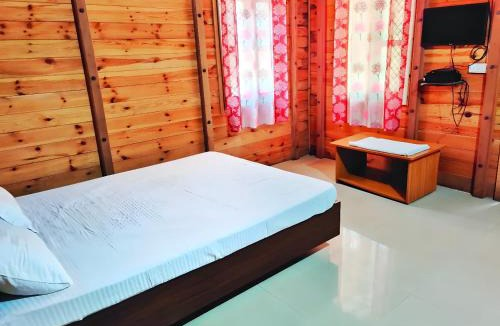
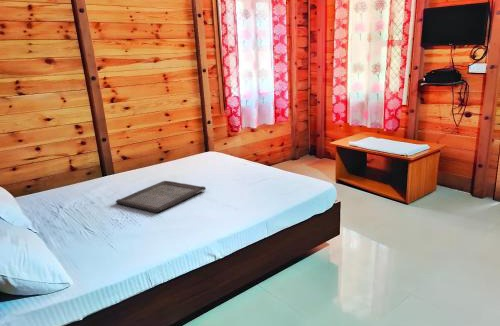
+ serving tray (161, 194)
